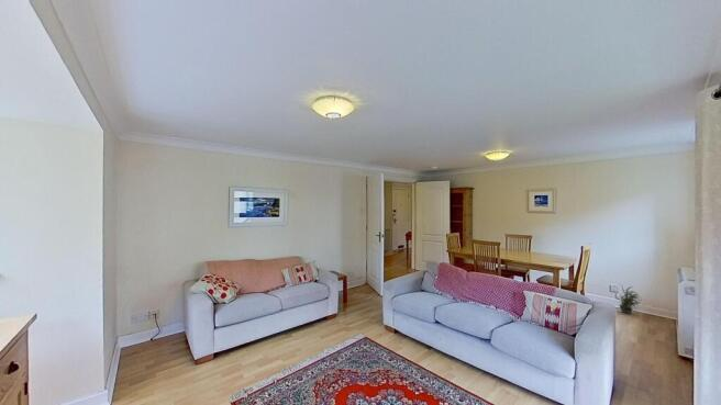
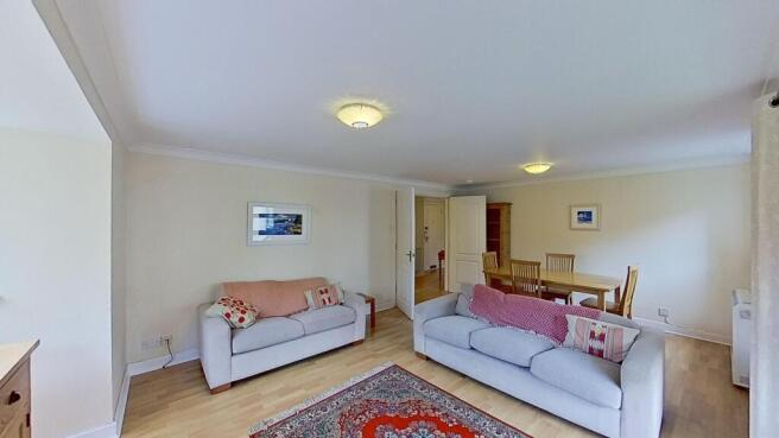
- potted plant (629, 300)
